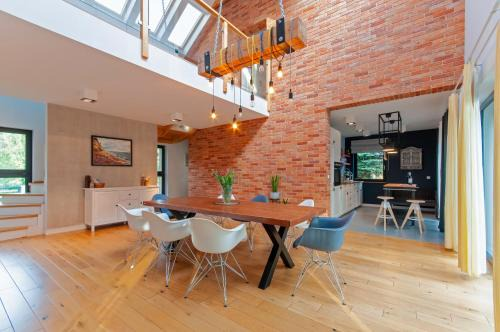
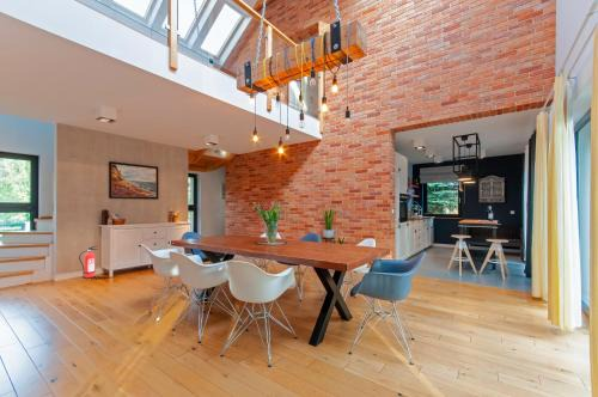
+ fire extinguisher (89, 262)
